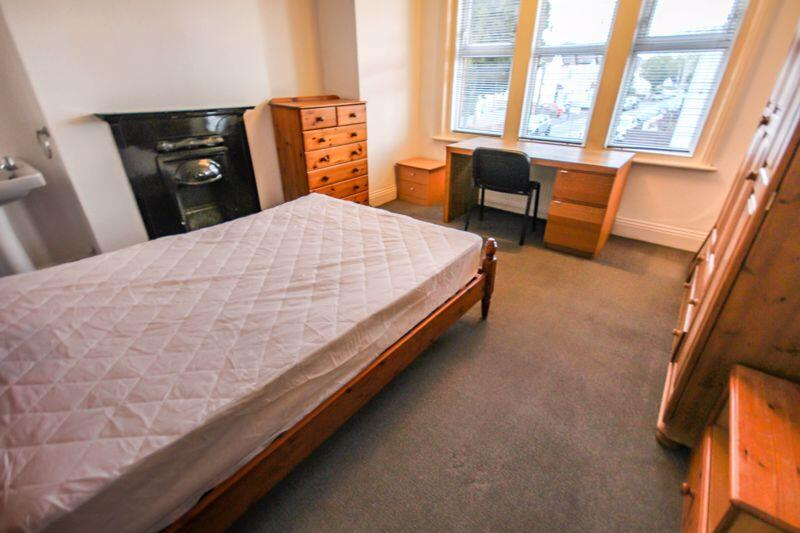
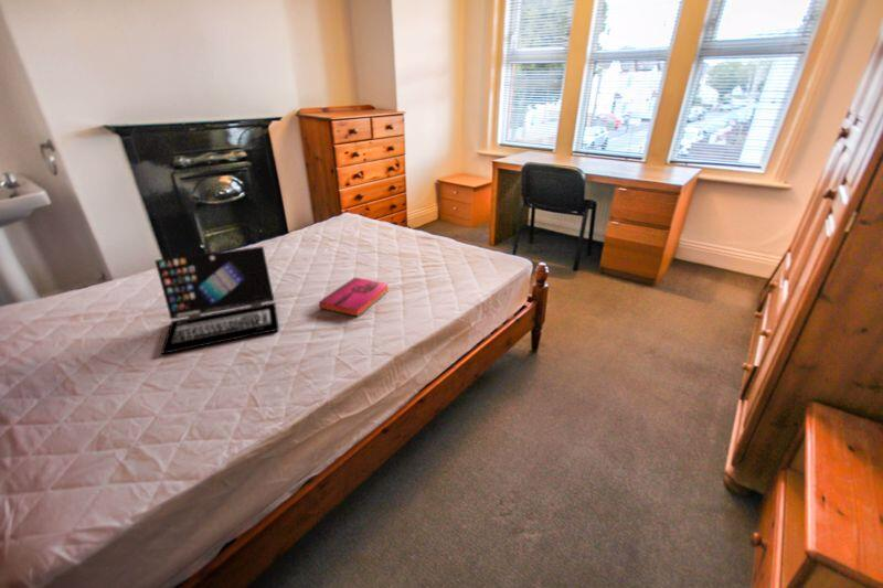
+ laptop (216, 296)
+ hardback book (355, 295)
